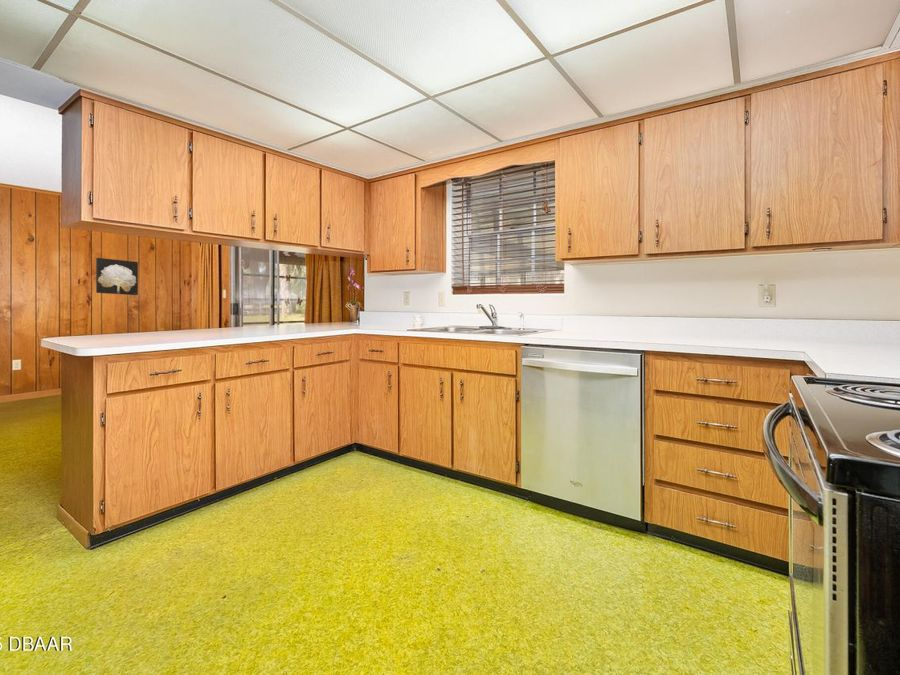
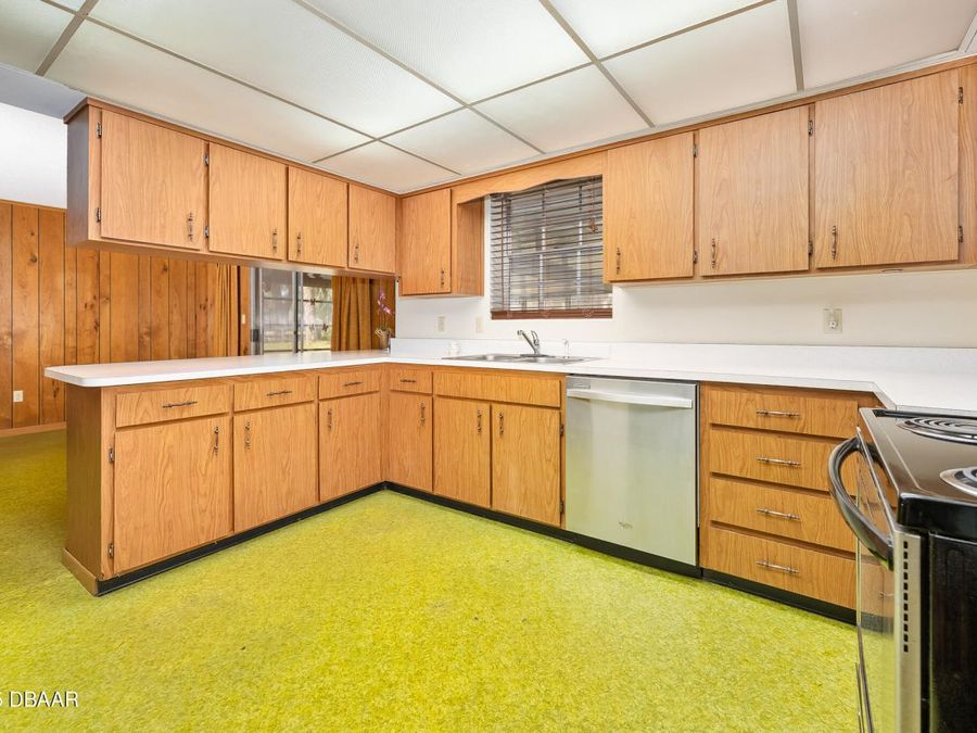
- wall art (117, 277)
